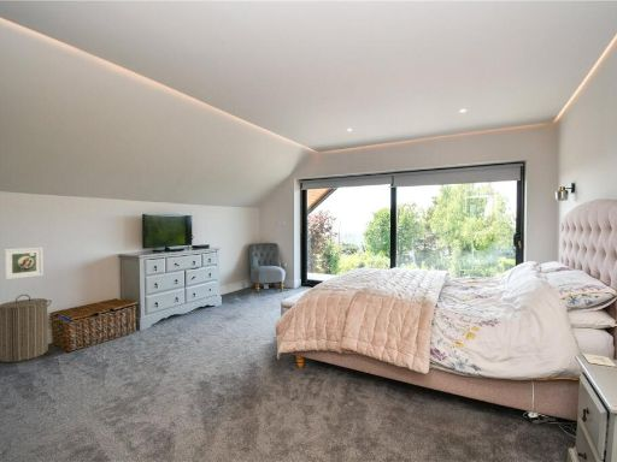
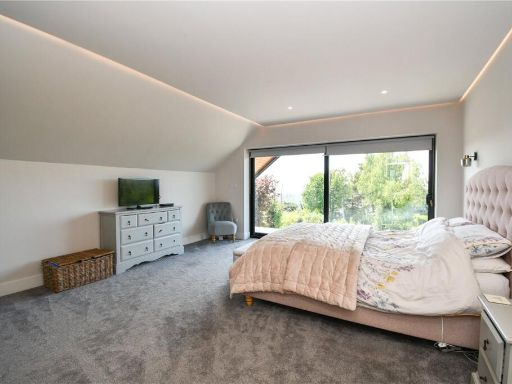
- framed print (24, 262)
- laundry hamper (24, 324)
